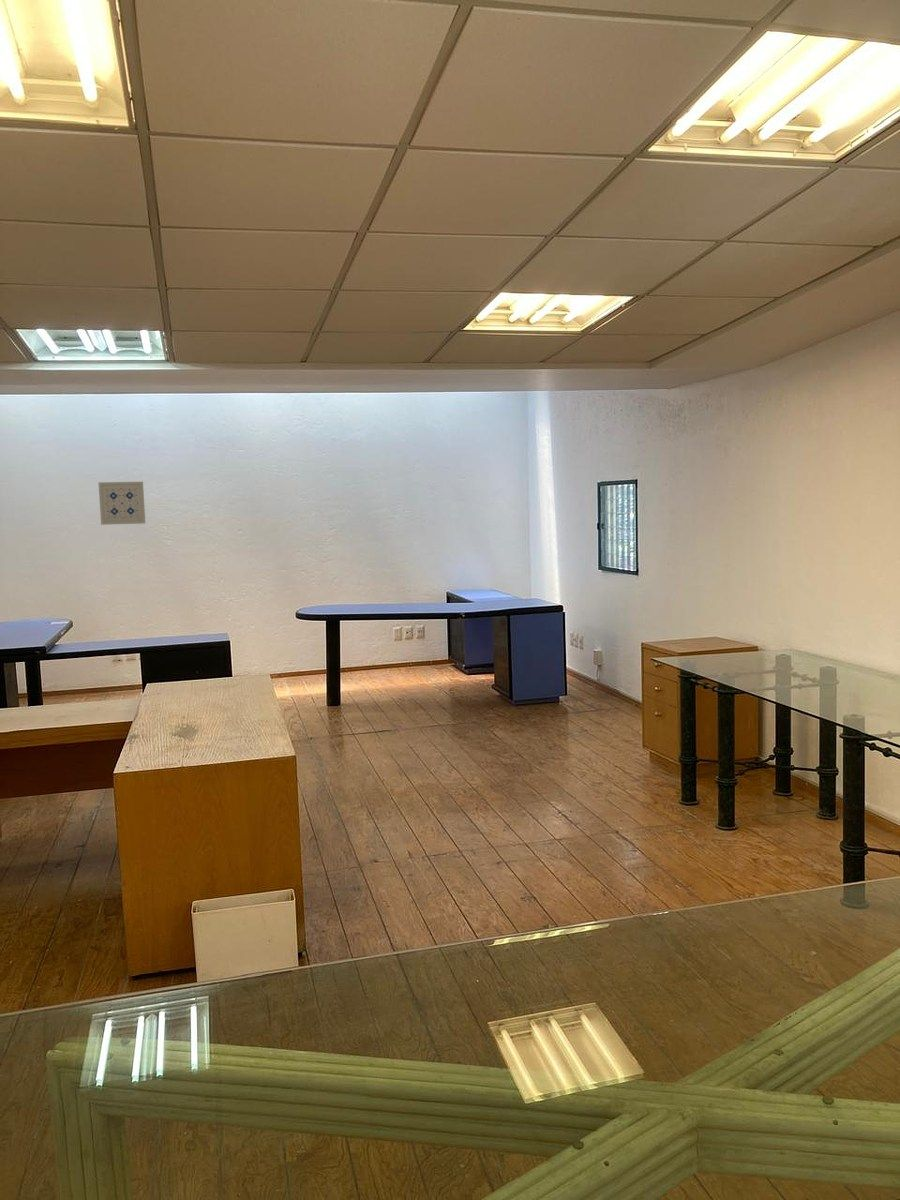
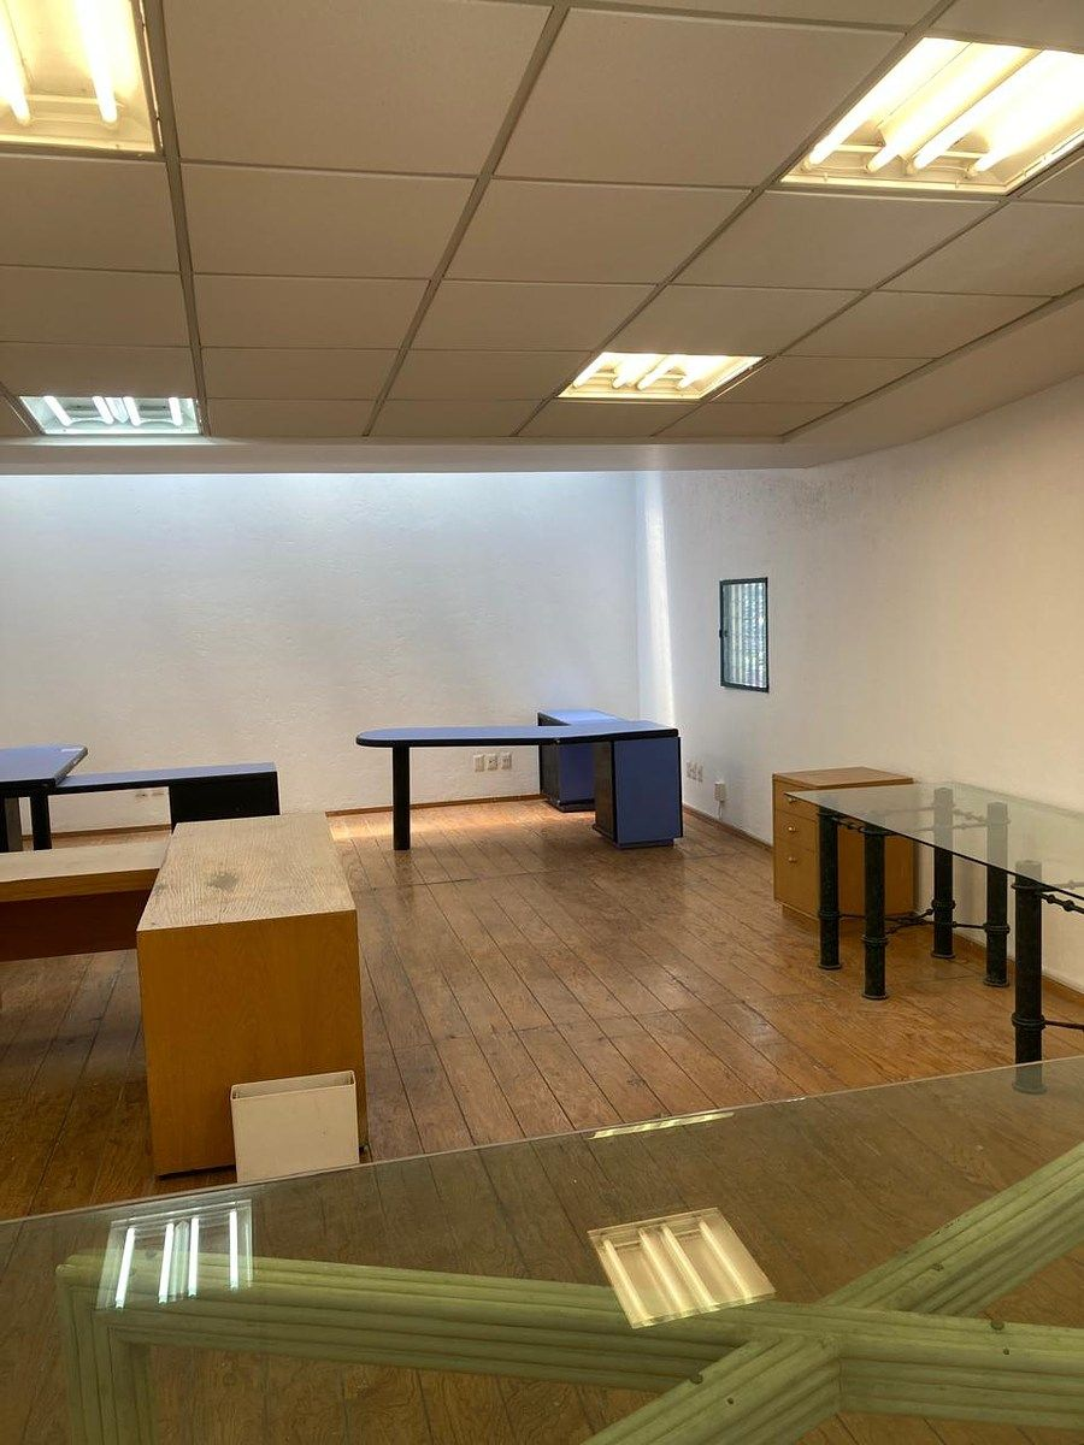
- wall art (122, 503)
